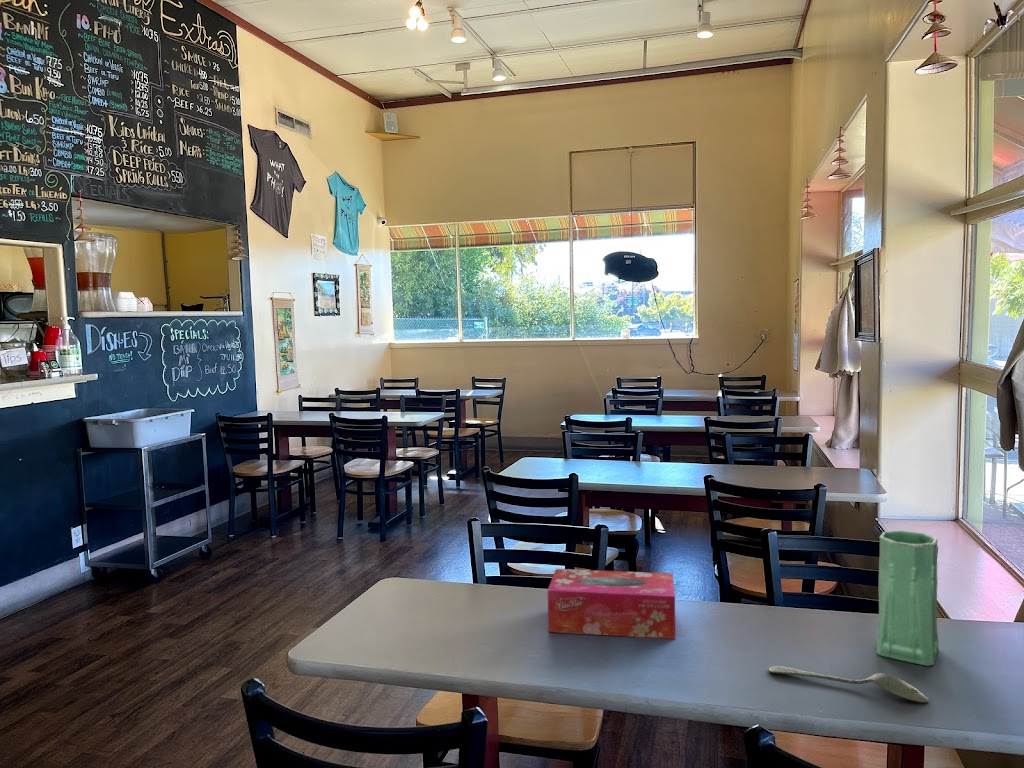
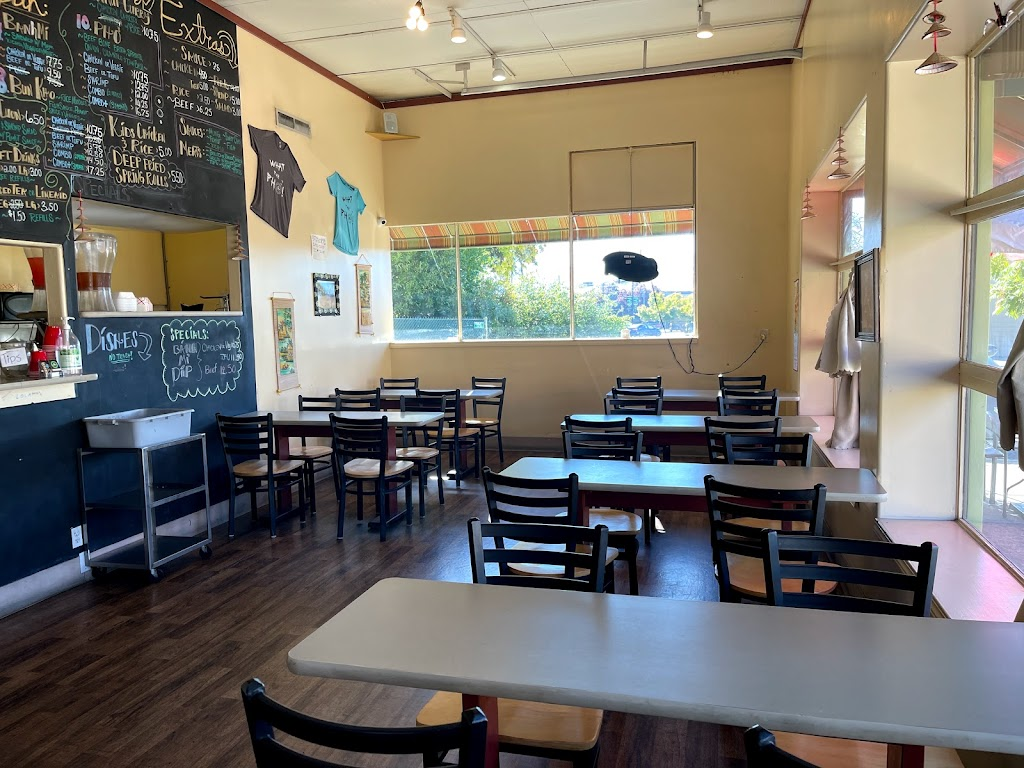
- vase (908, 594)
- tissue box (612, 602)
- spoon (843, 678)
